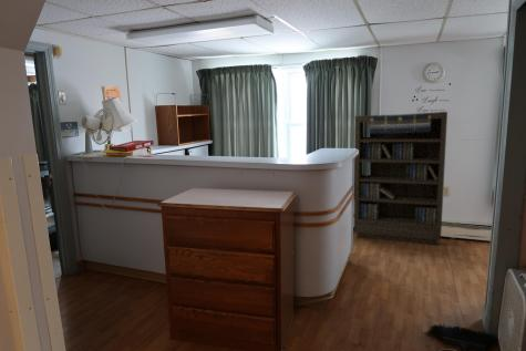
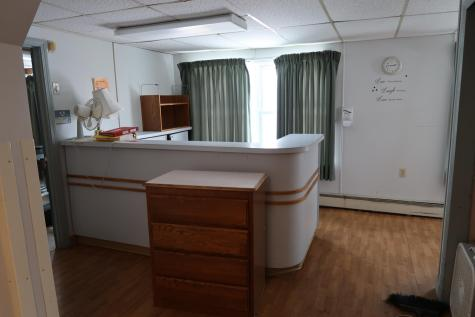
- bookcase (398, 176)
